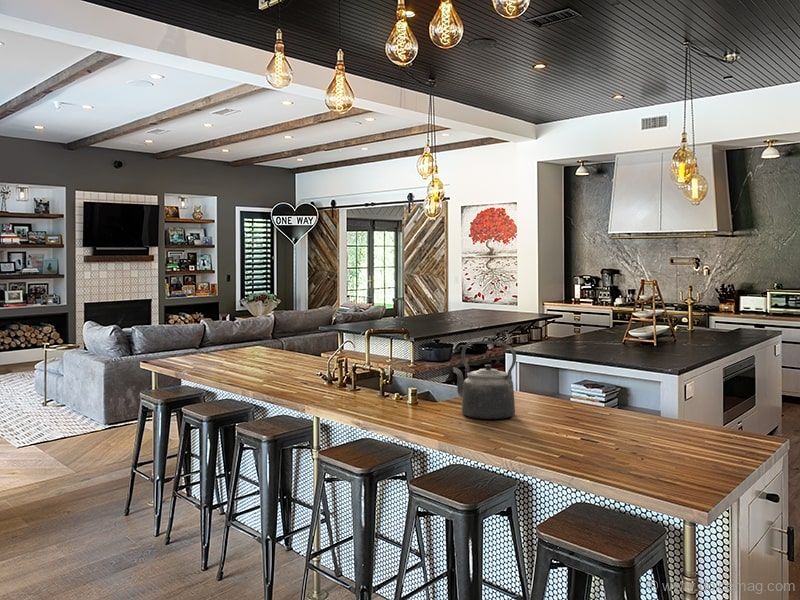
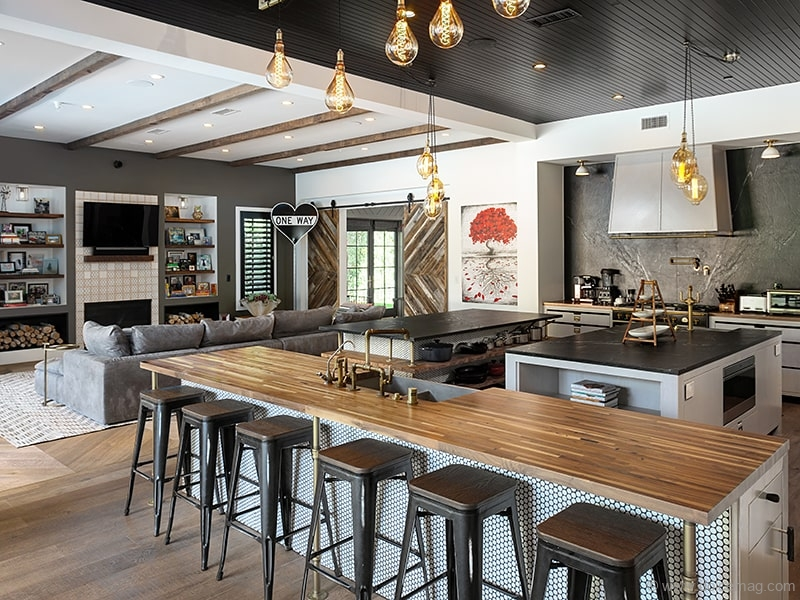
- kettle (483, 377)
